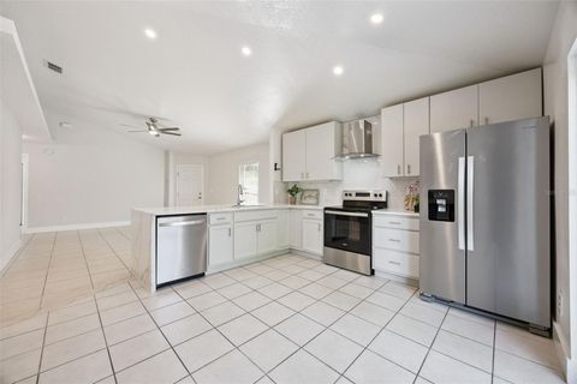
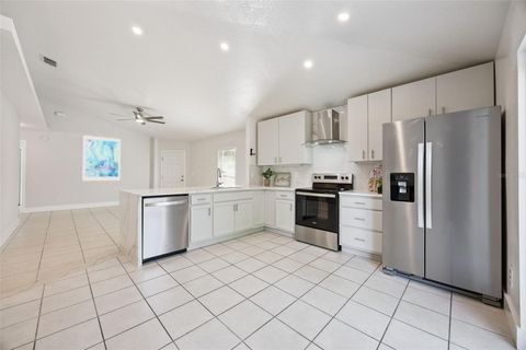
+ wall art (102, 159)
